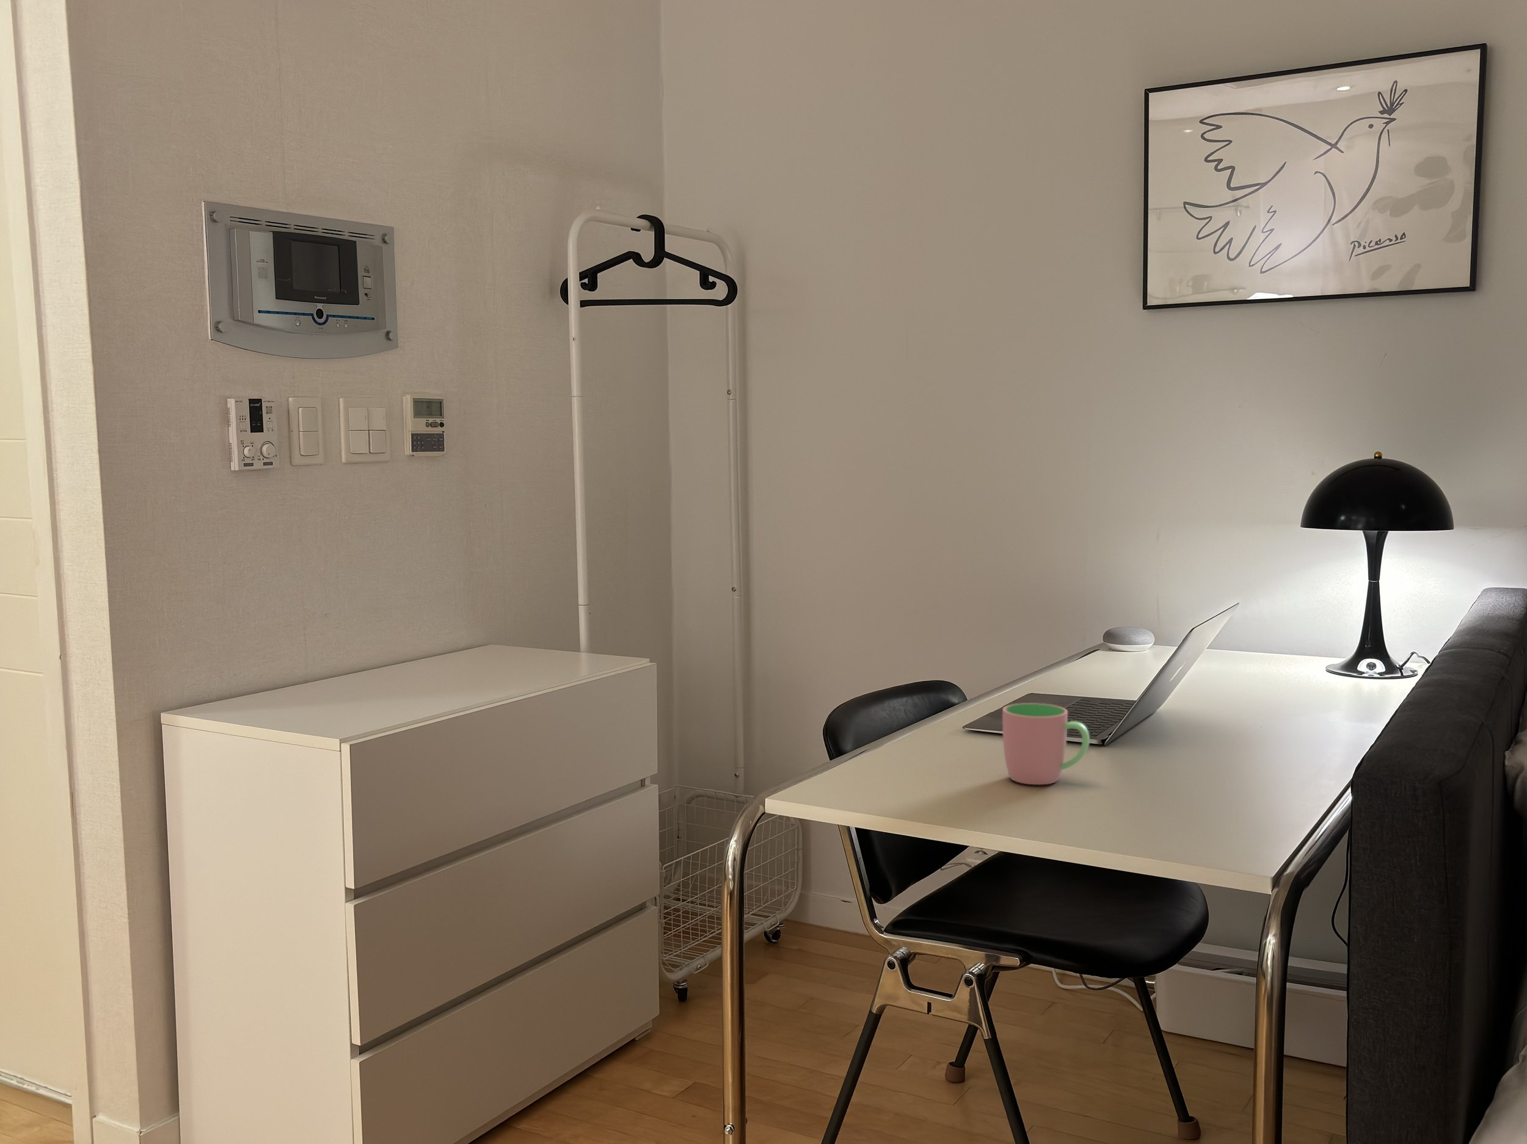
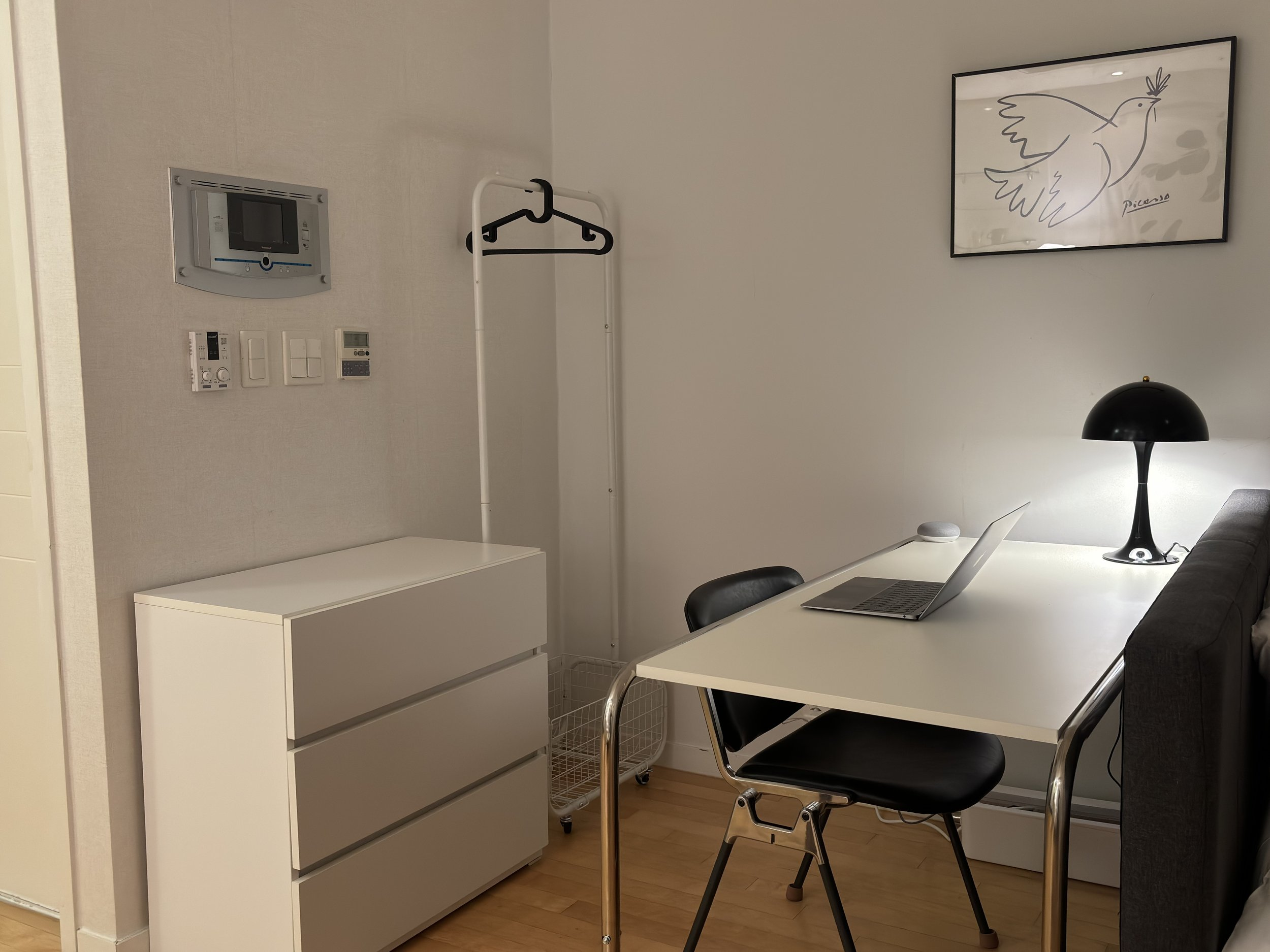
- cup (1045, 745)
